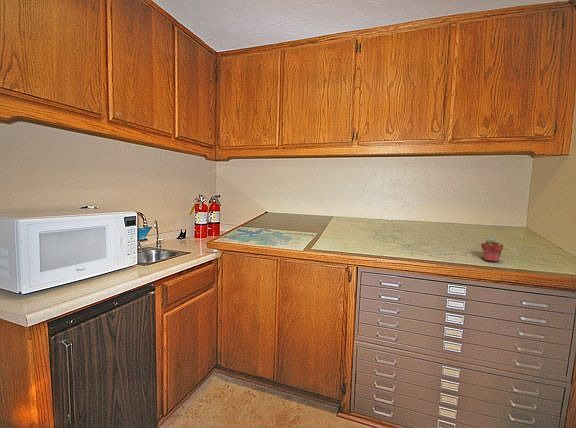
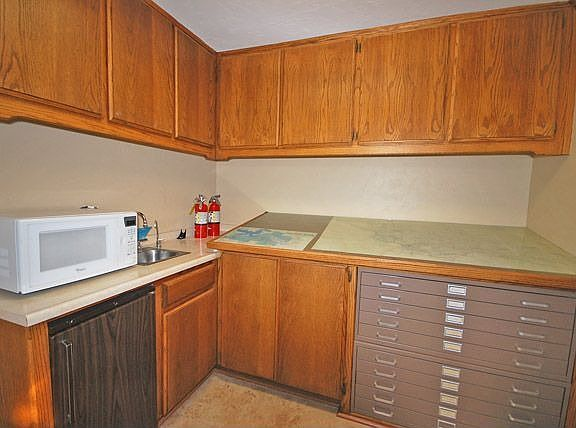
- potted succulent (491, 248)
